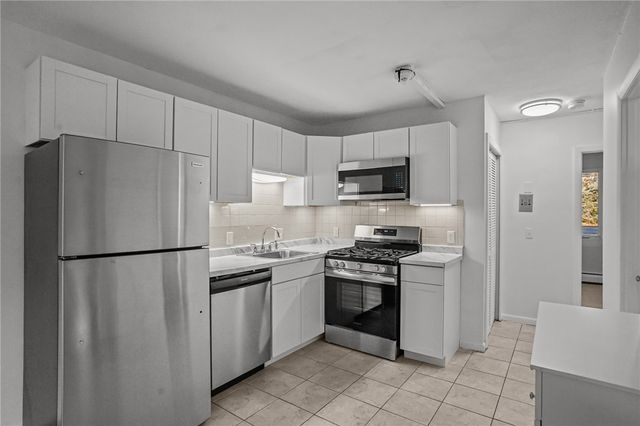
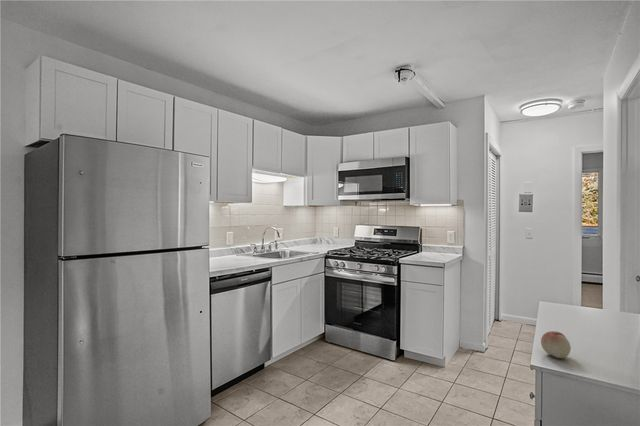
+ fruit (556, 344)
